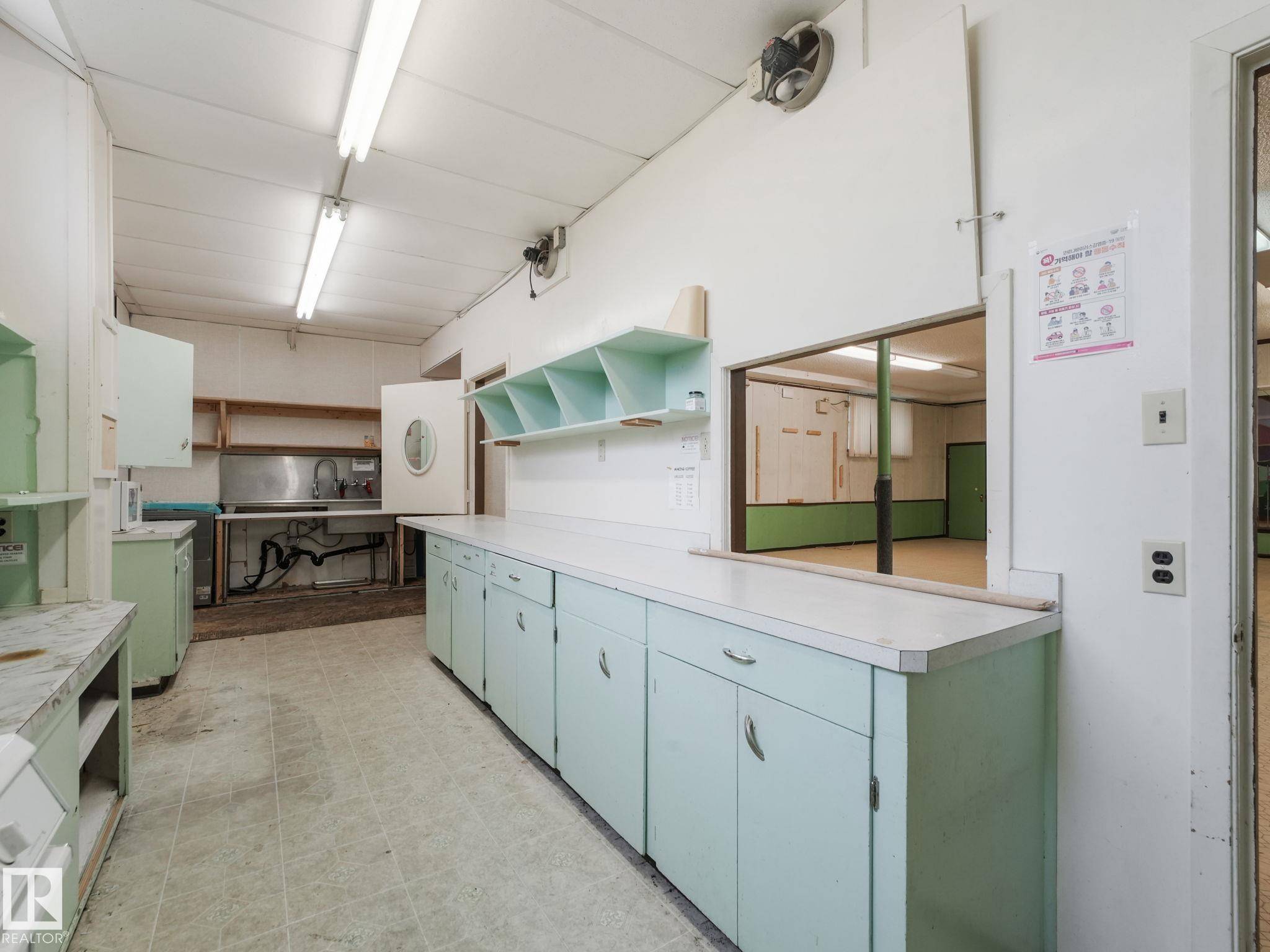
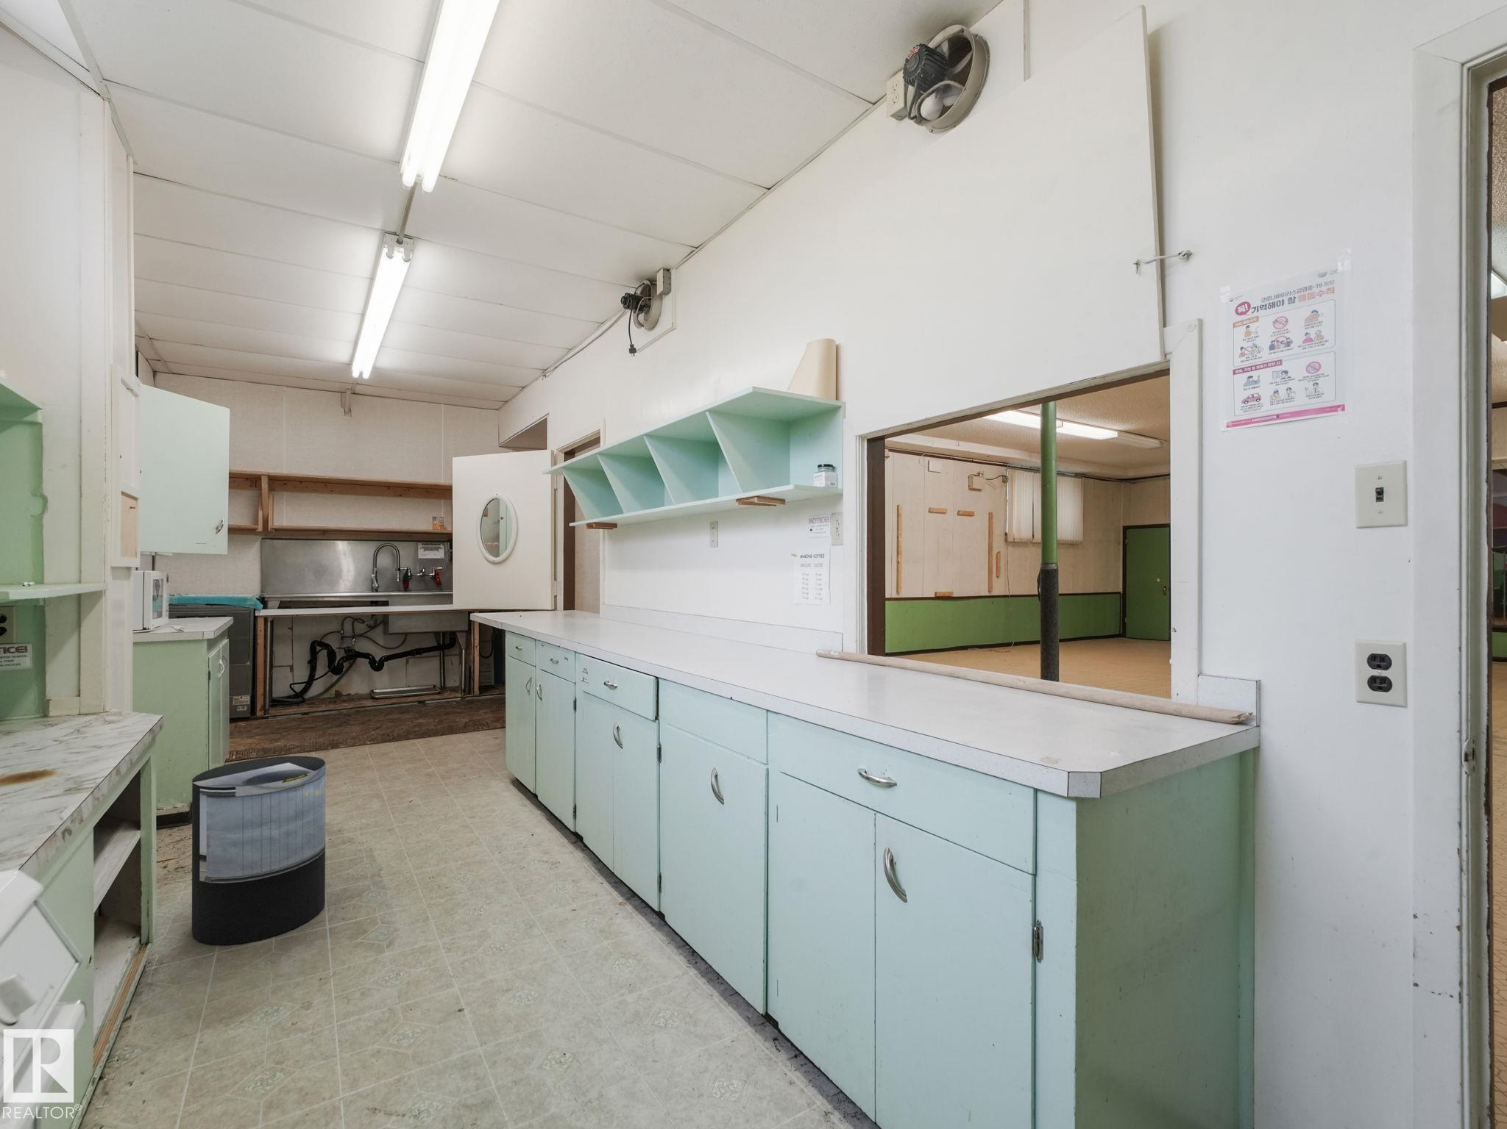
+ trash can (261, 843)
